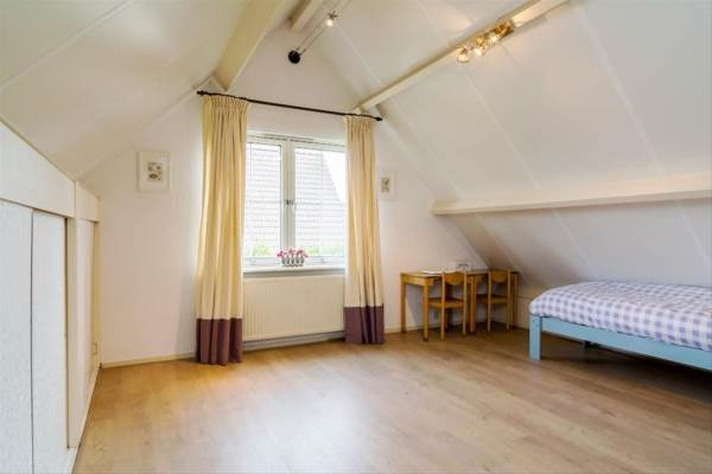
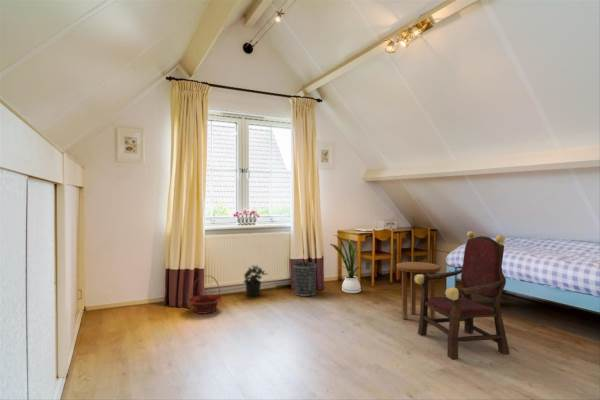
+ potted plant (254, 279)
+ wastebasket (305, 278)
+ armchair (459, 288)
+ side table (415, 291)
+ basket (205, 295)
+ house plant (348, 262)
